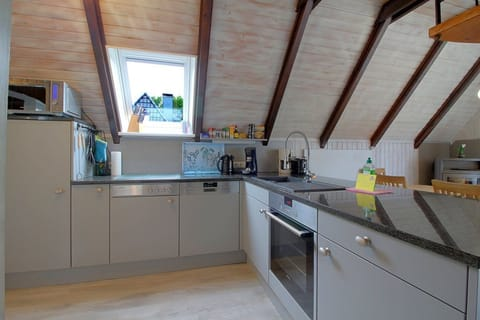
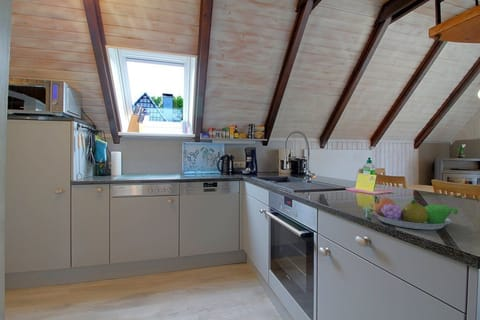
+ fruit bowl (411, 209)
